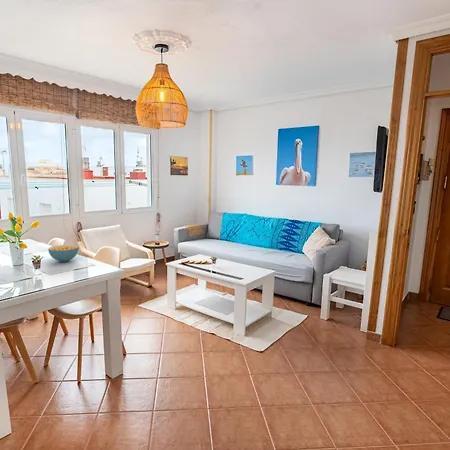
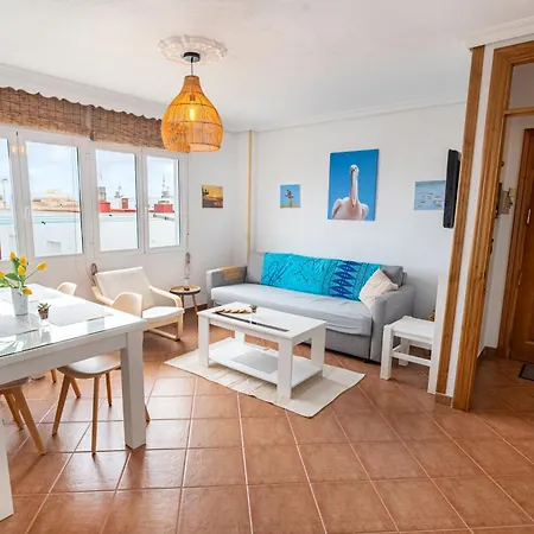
- cereal bowl (64, 254)
